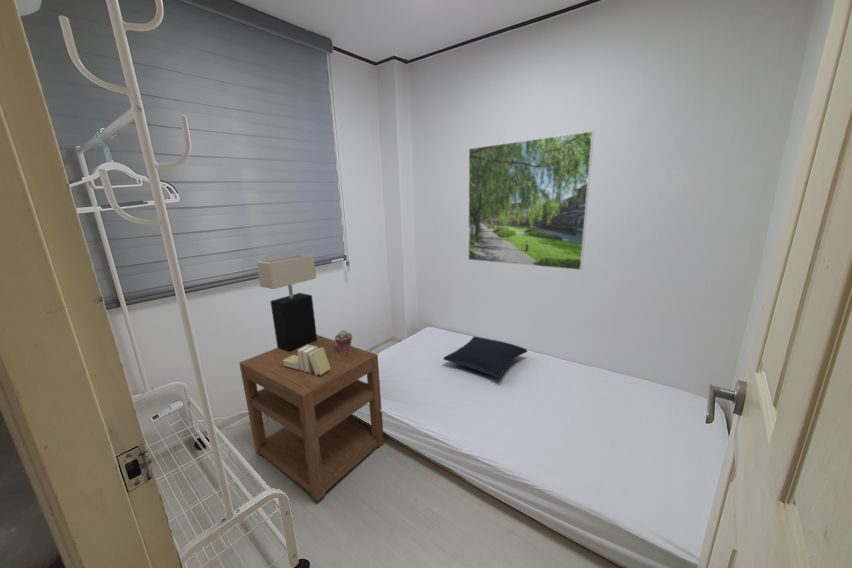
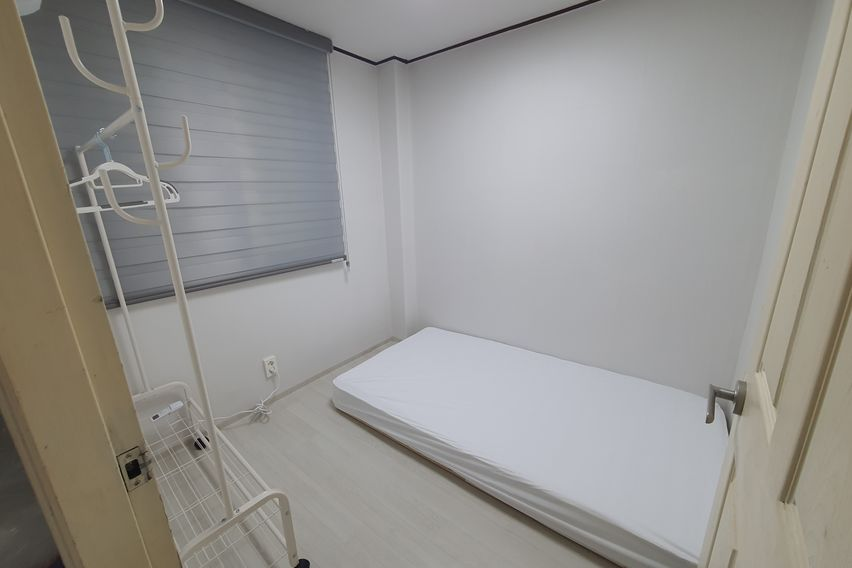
- potted succulent (343, 339)
- table lamp (292, 302)
- pillow (485, 354)
- books (305, 357)
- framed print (521, 205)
- nightstand (315, 404)
